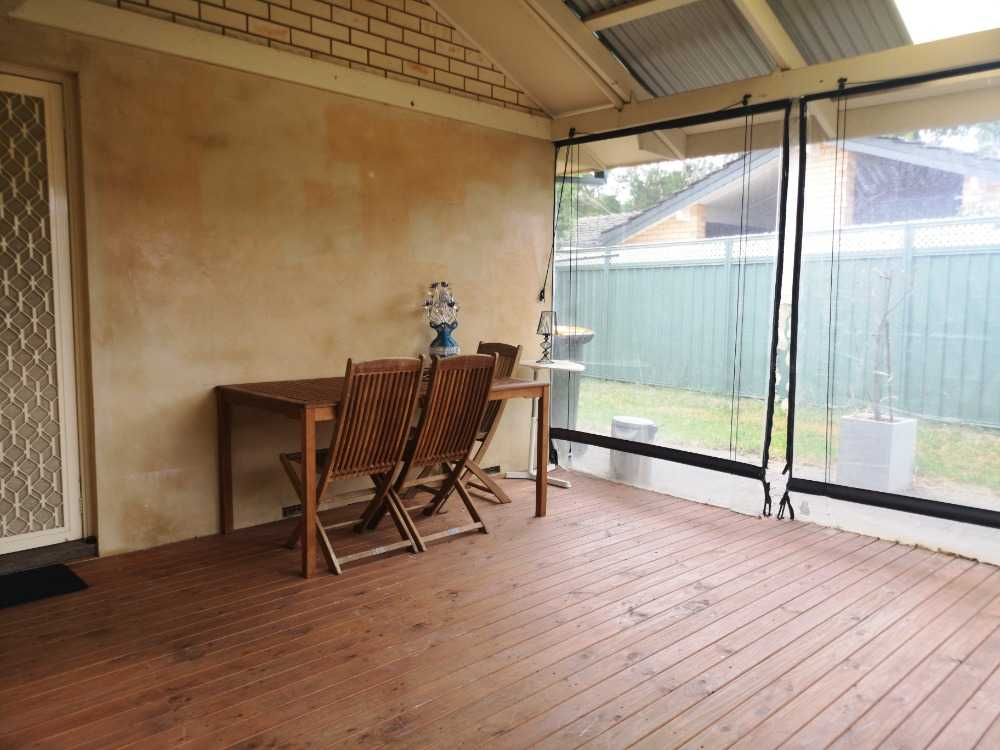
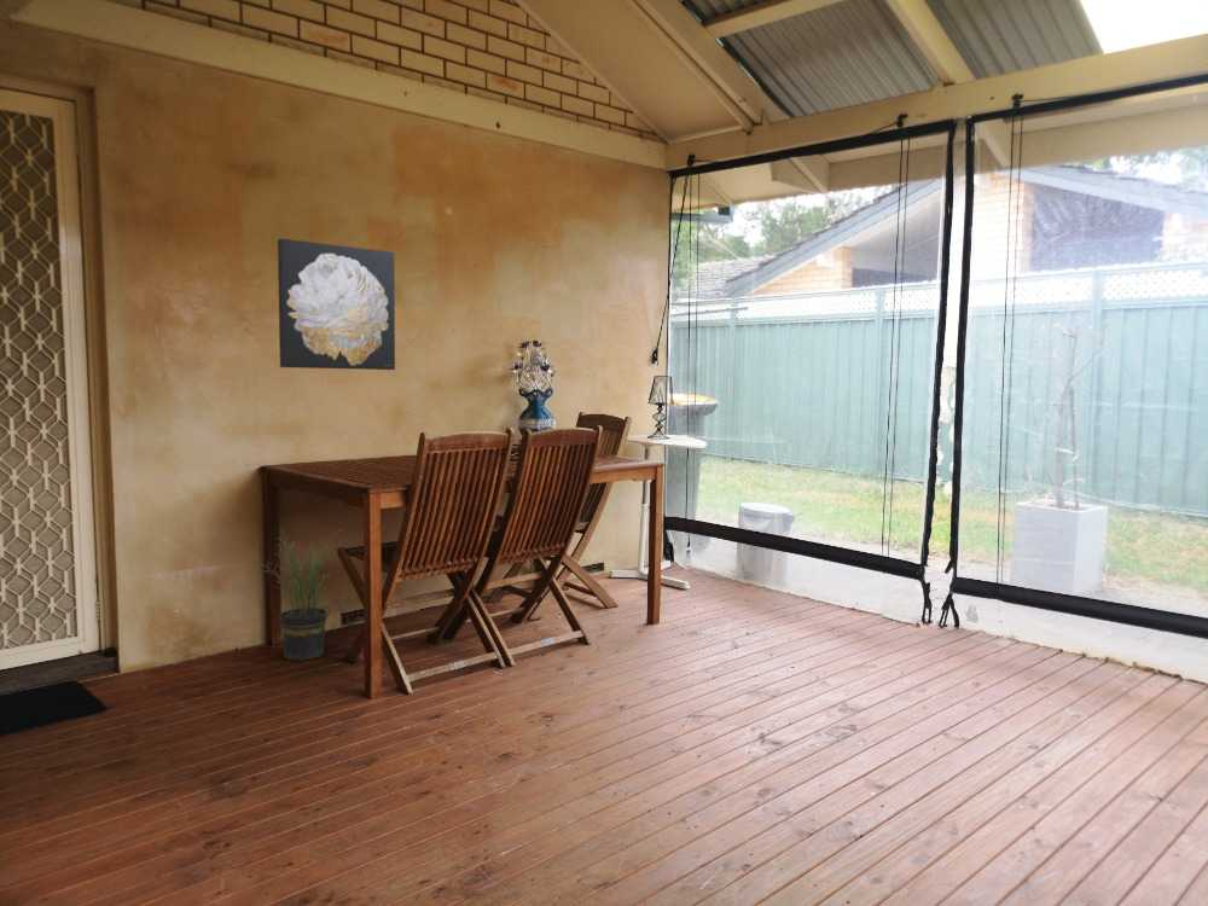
+ wall art (338, 307)
+ potted plant (298, 592)
